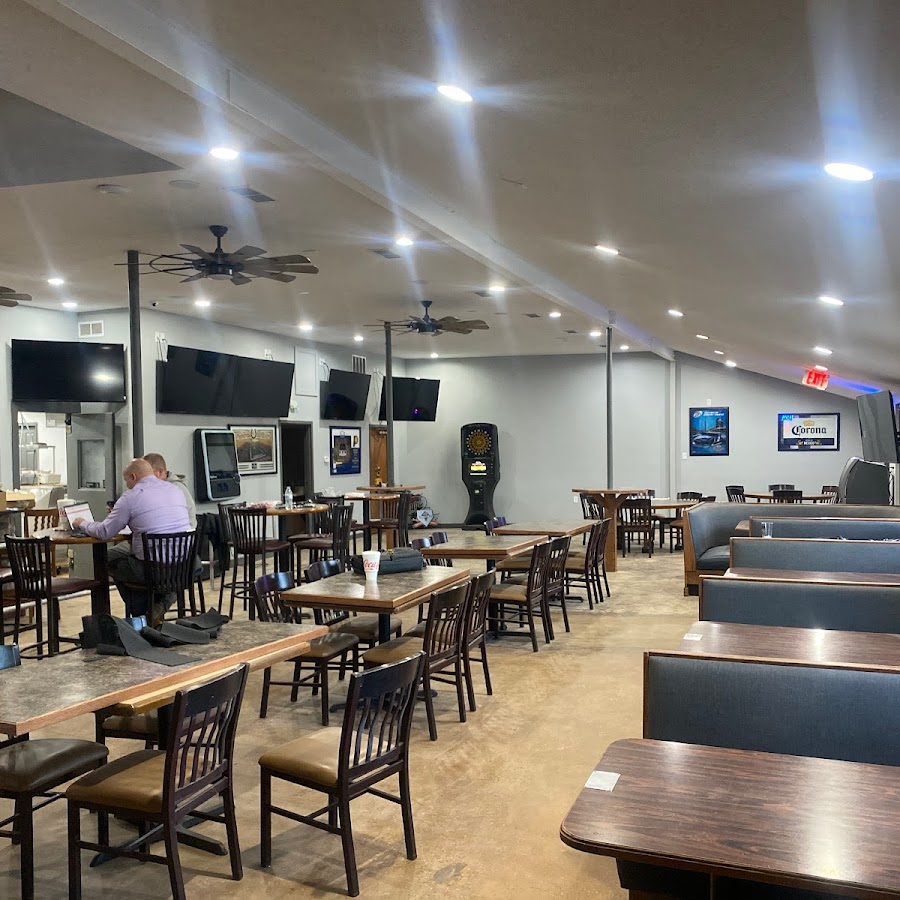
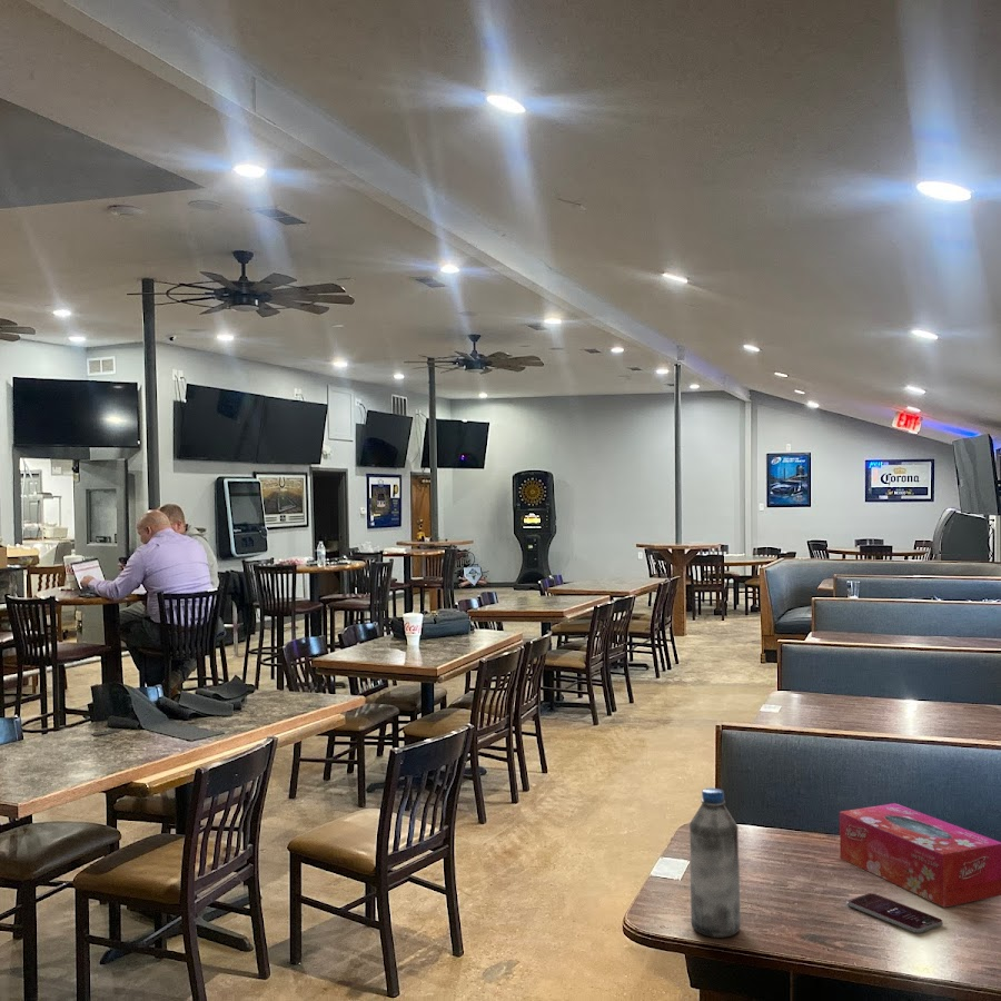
+ smartphone (893, 912)
+ tissue box (918, 851)
+ water bottle (714, 859)
